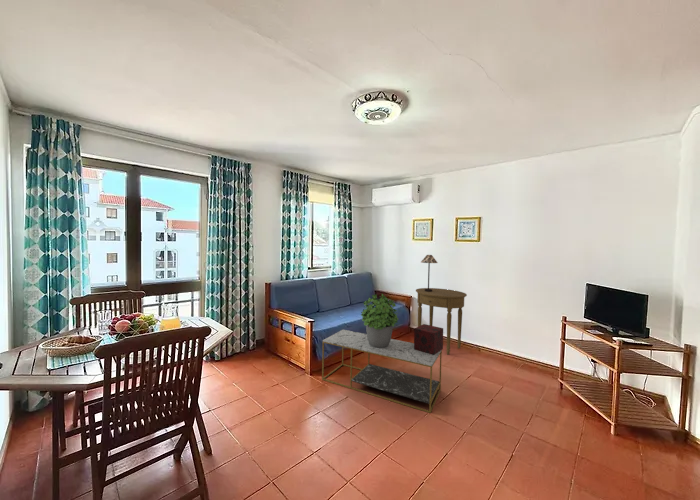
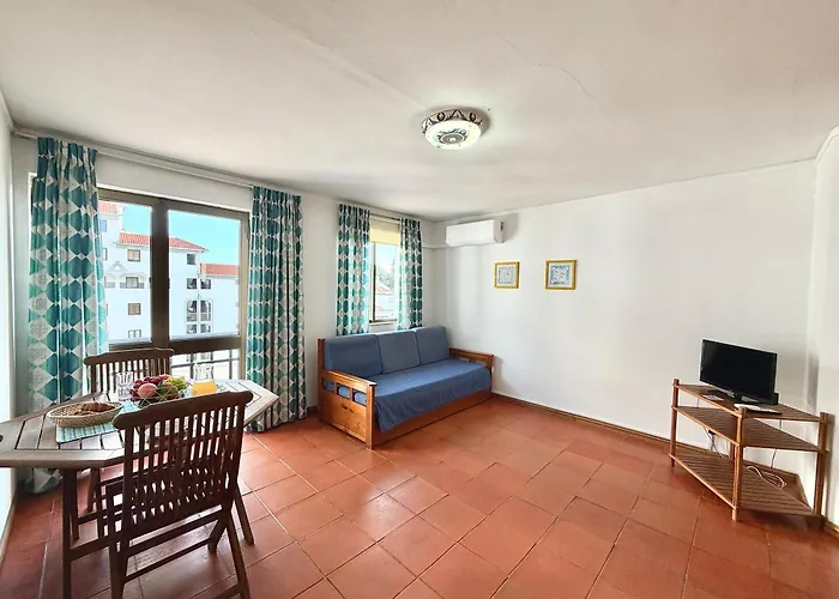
- decorative box (428, 338)
- coffee table (379, 366)
- table lamp (428, 272)
- side table (432, 319)
- potted plant (379, 319)
